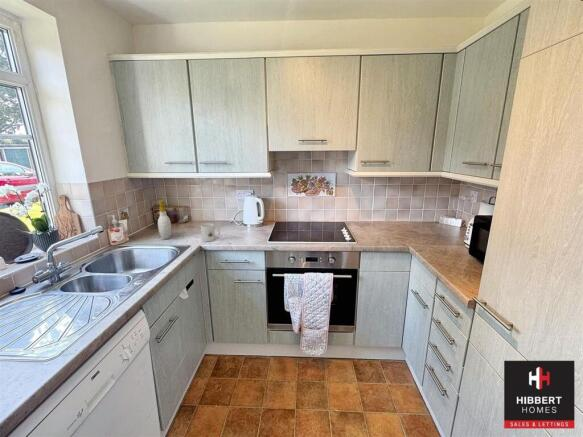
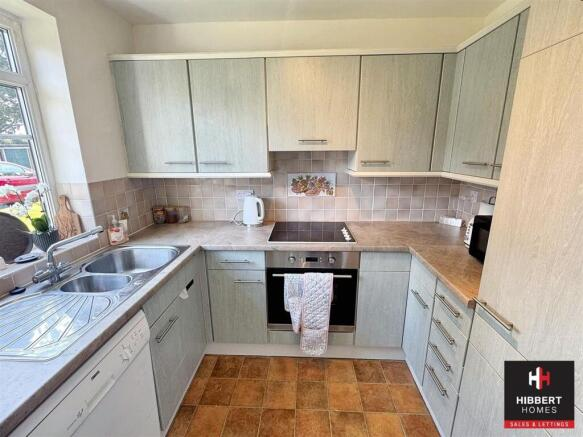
- soap bottle (163, 219)
- mug (210, 232)
